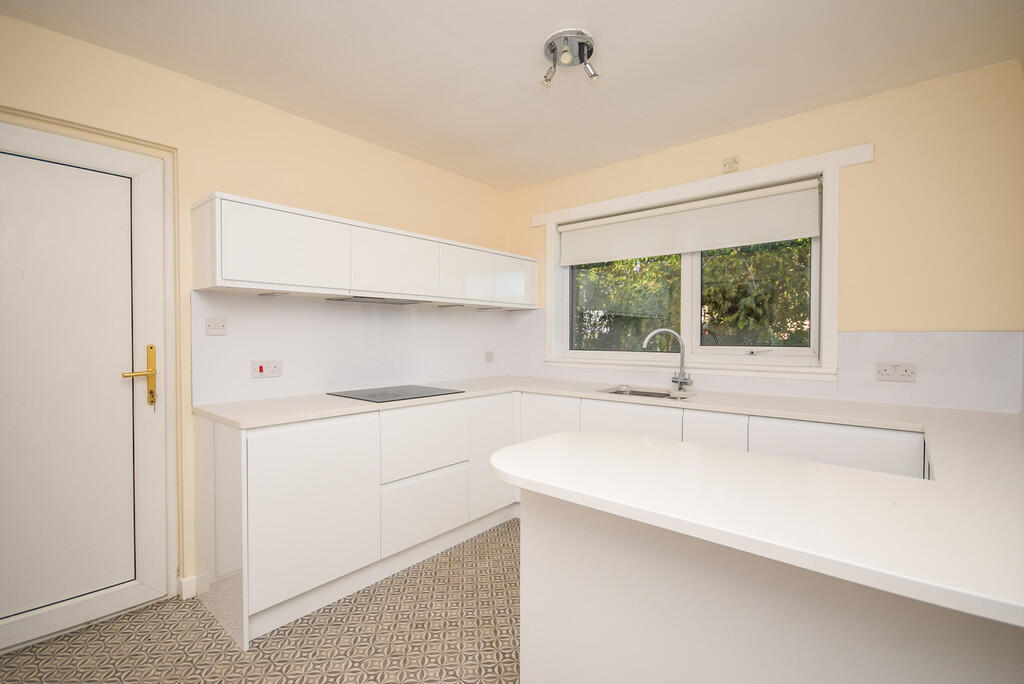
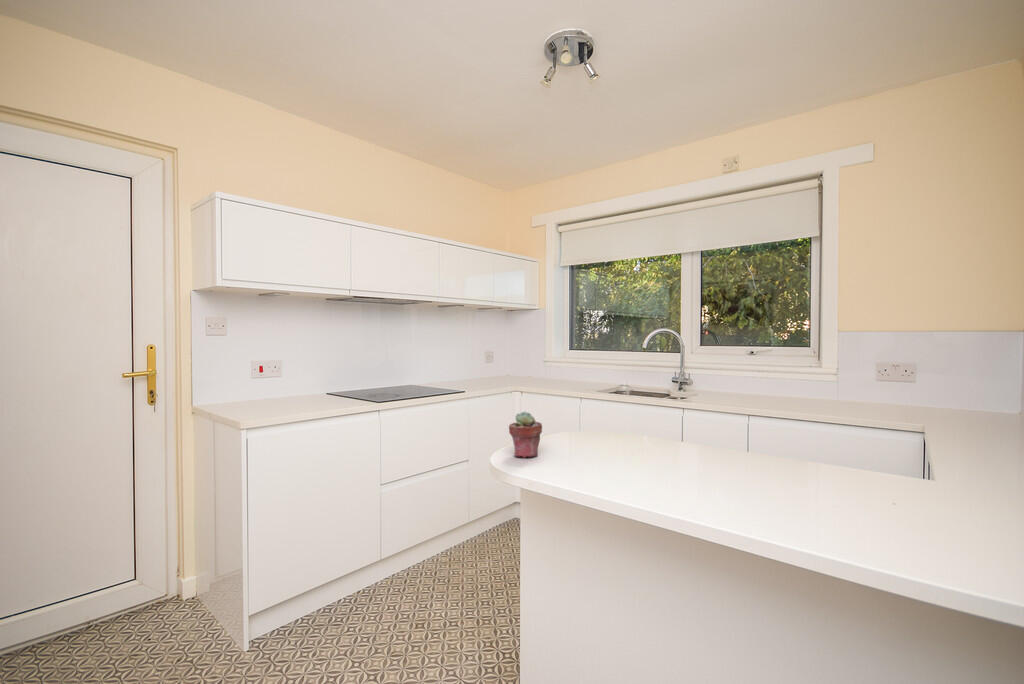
+ potted succulent (525, 433)
